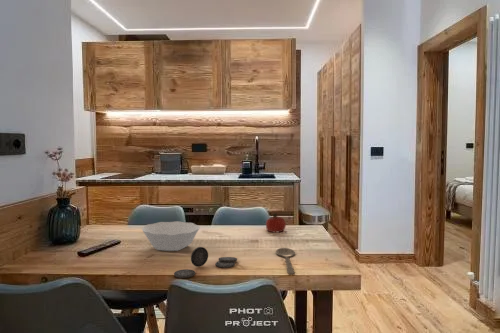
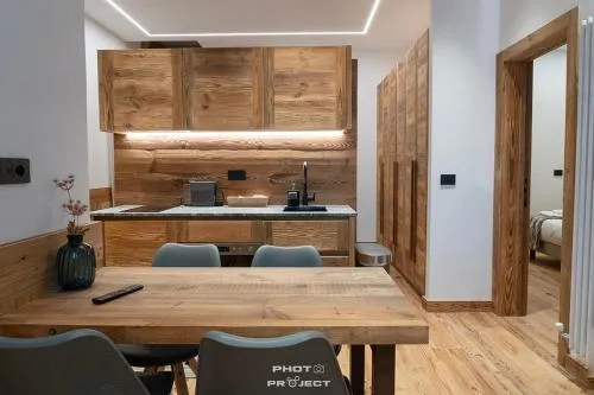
- bowl (171, 236)
- fruit (275, 221)
- plate (207, 257)
- wooden spoon (287, 259)
